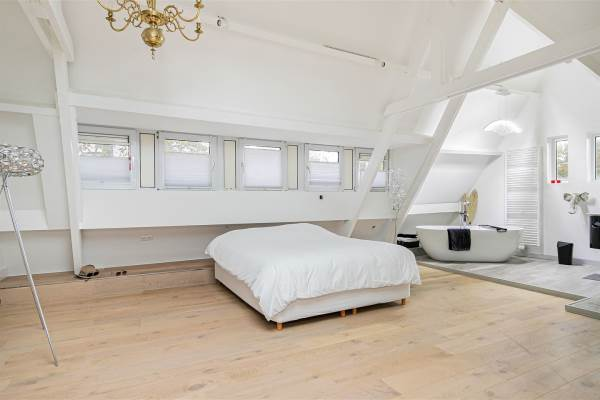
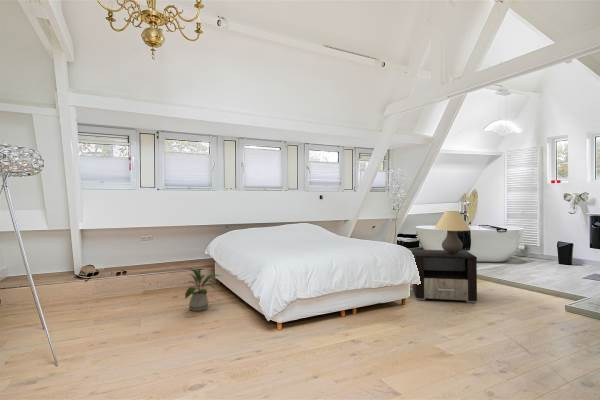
+ house plant (203, 287)
+ nightstand (442, 274)
+ table lamp (452, 232)
